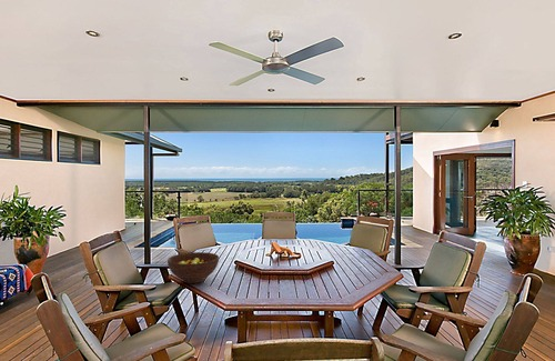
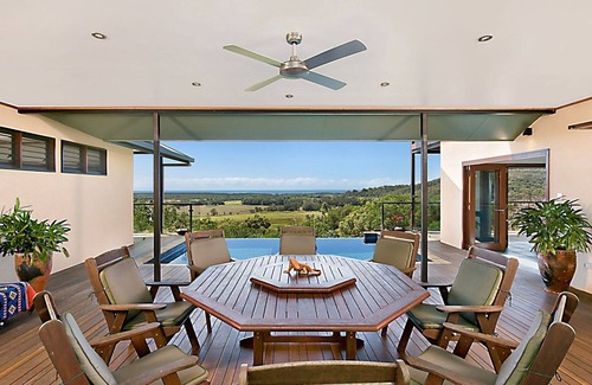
- fruit bowl (193, 269)
